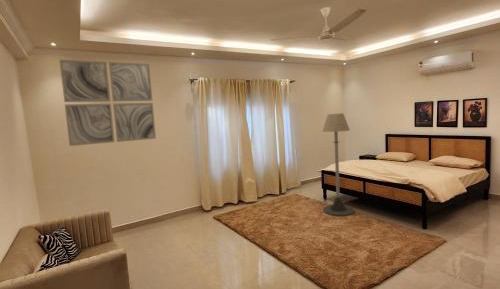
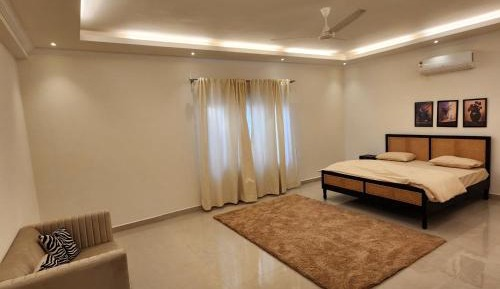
- floor lamp (336, 163)
- wall art (110, 104)
